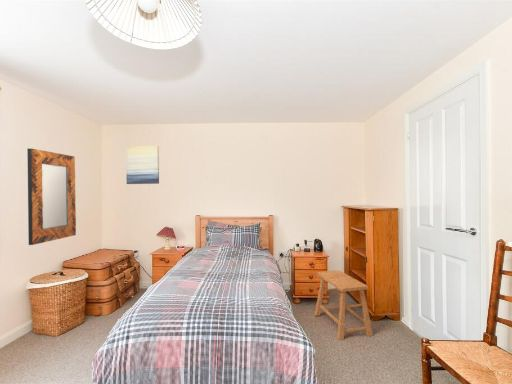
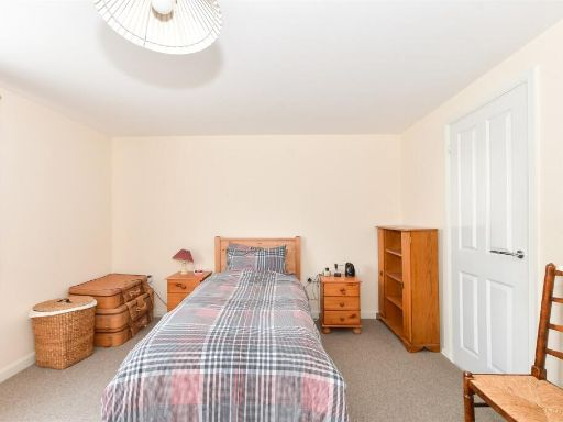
- wall art (142, 165)
- stool (341, 301)
- home mirror (54, 196)
